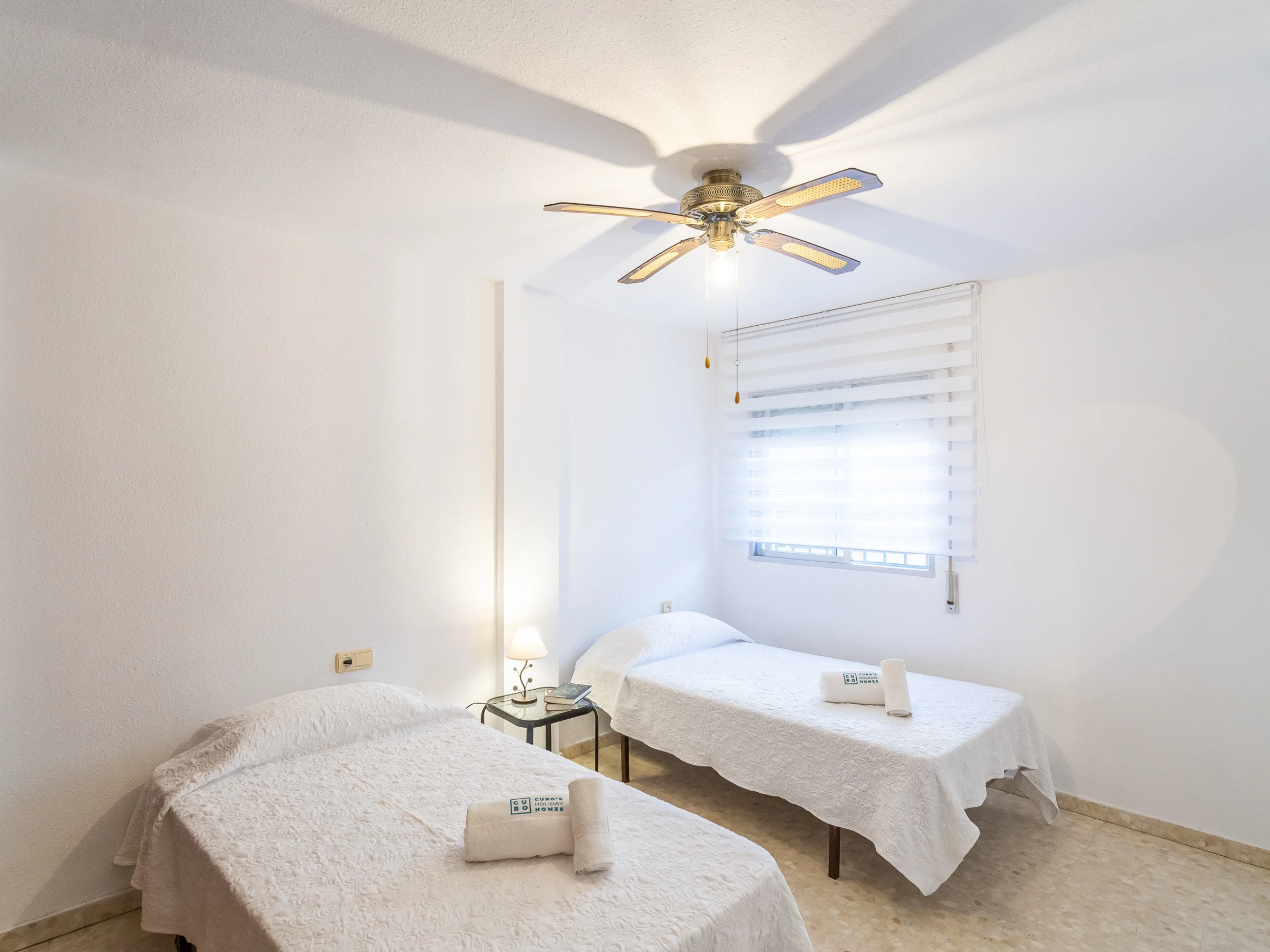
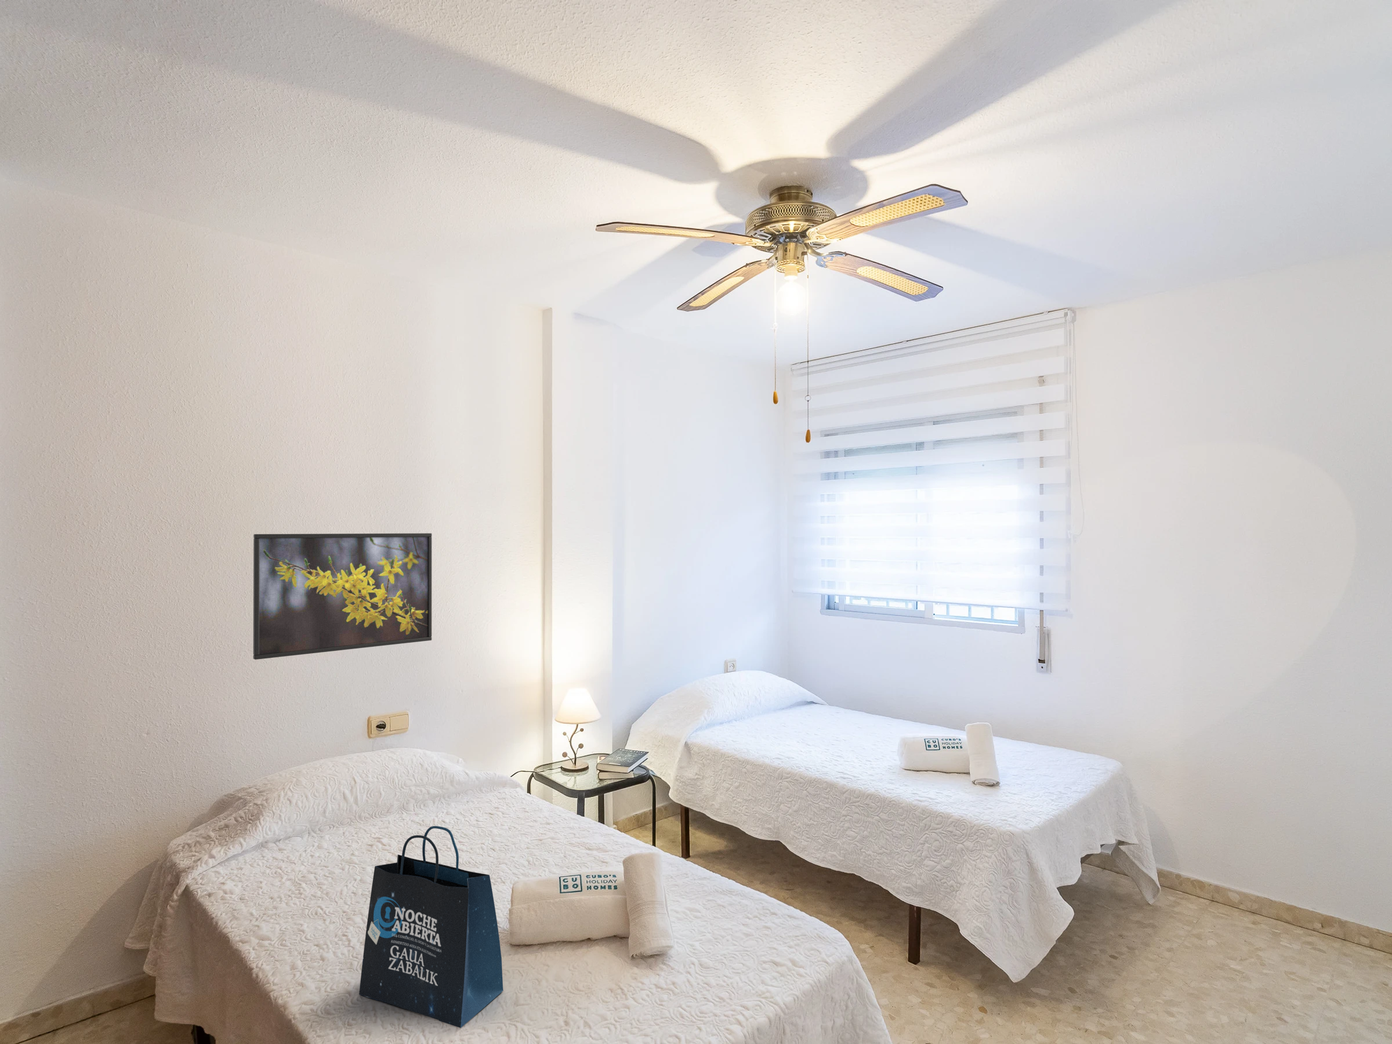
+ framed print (350, 591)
+ tote bag (431, 911)
